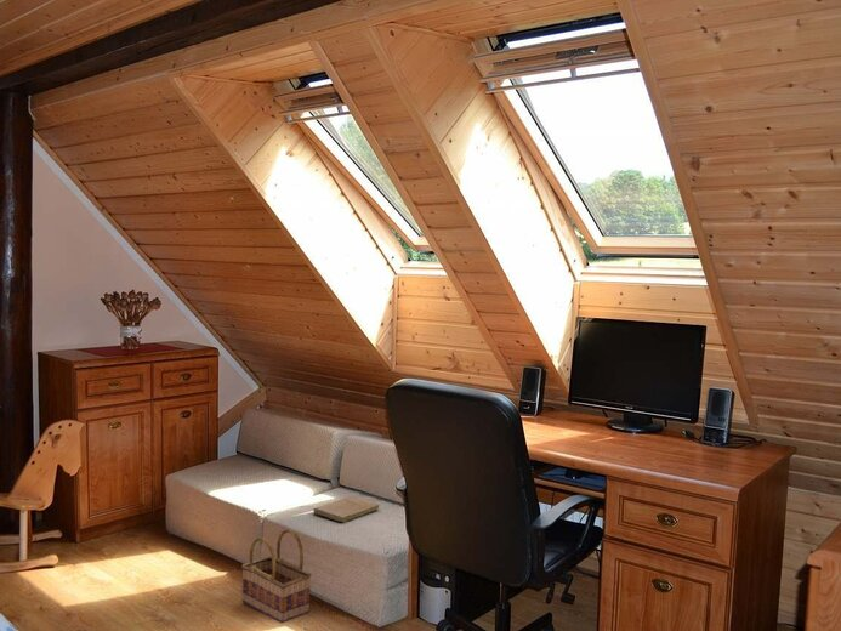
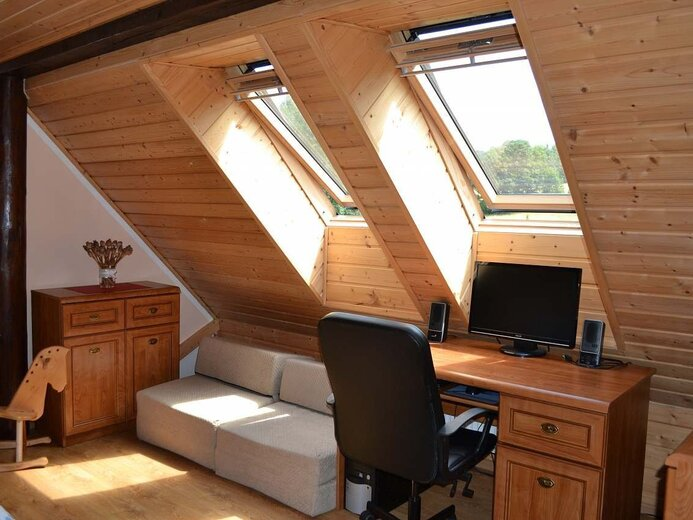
- basket (275, 570)
- book (346, 508)
